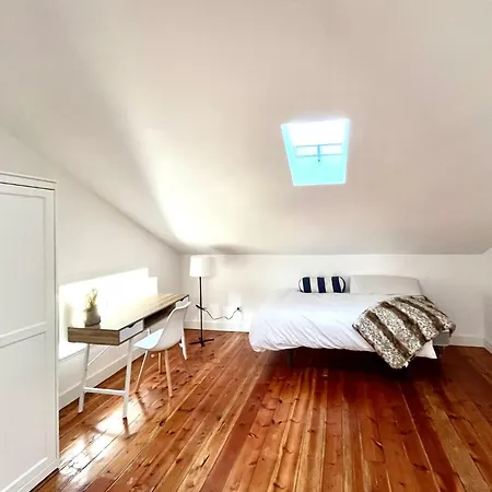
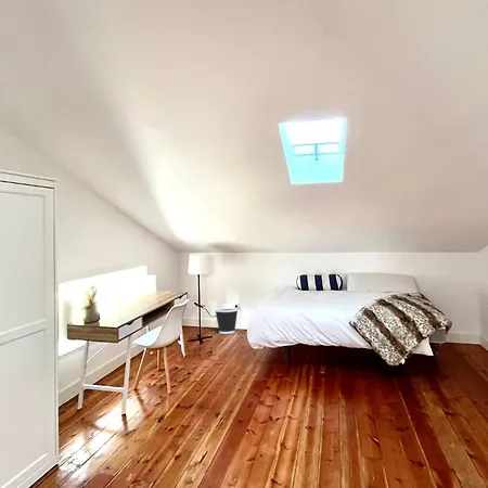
+ wastebasket (227, 320)
